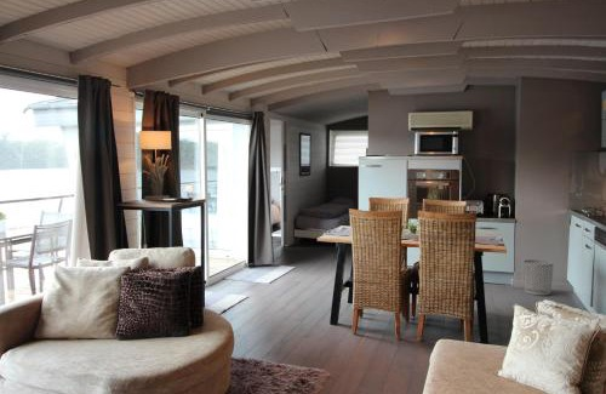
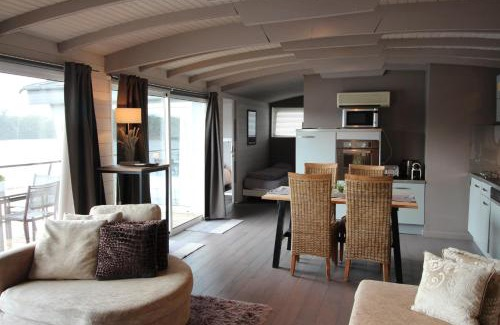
- waste bin (537, 276)
